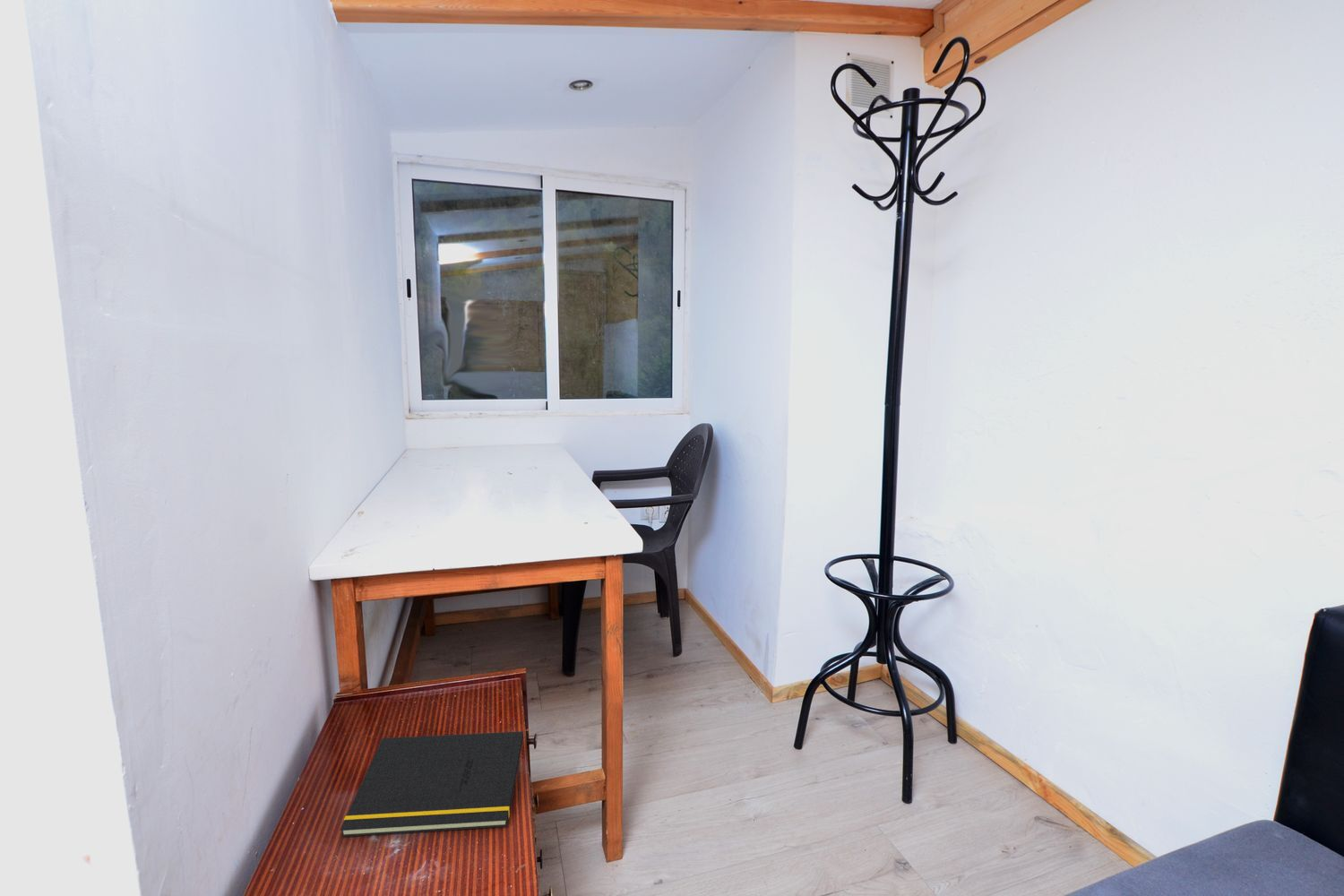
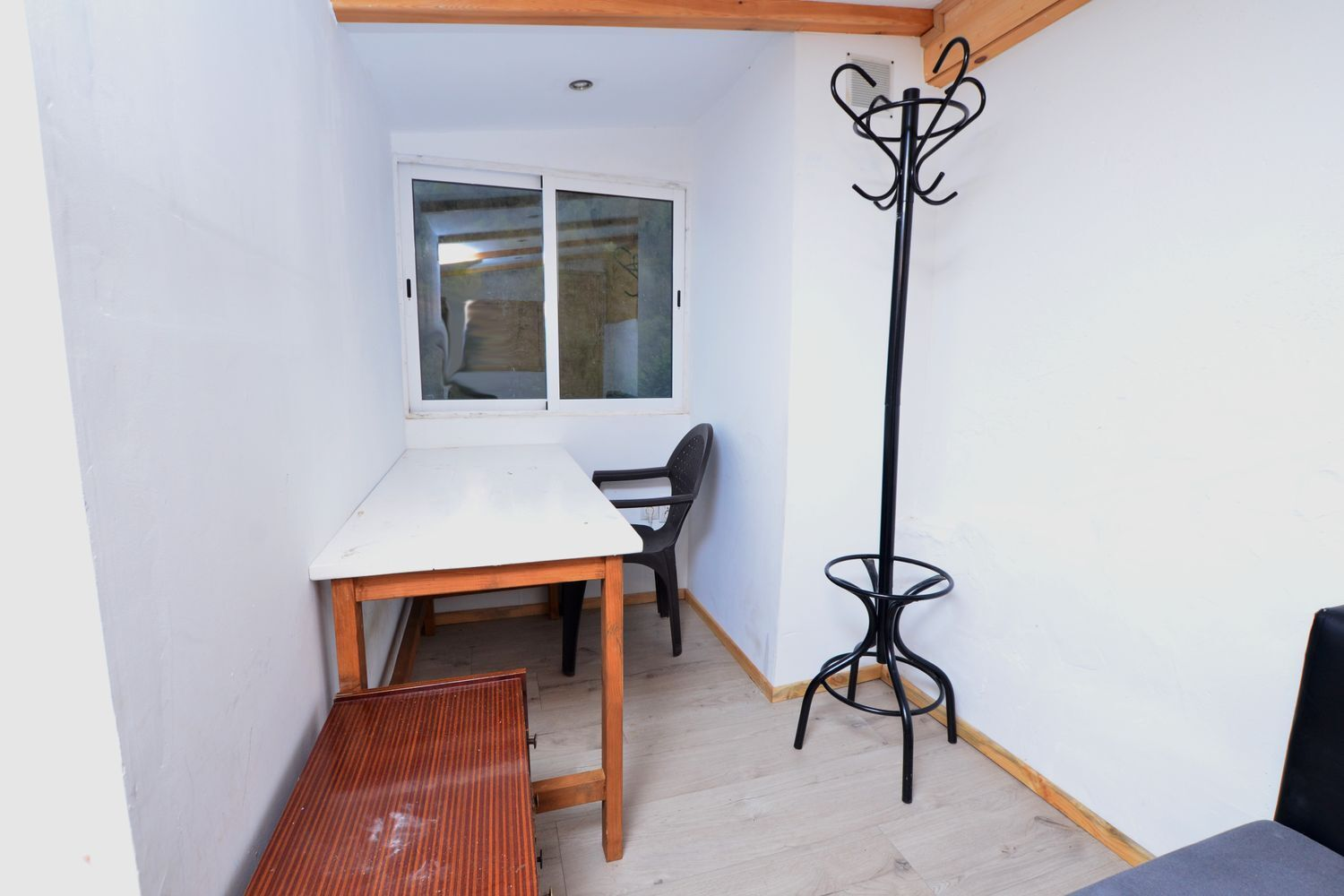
- notepad (440, 779)
